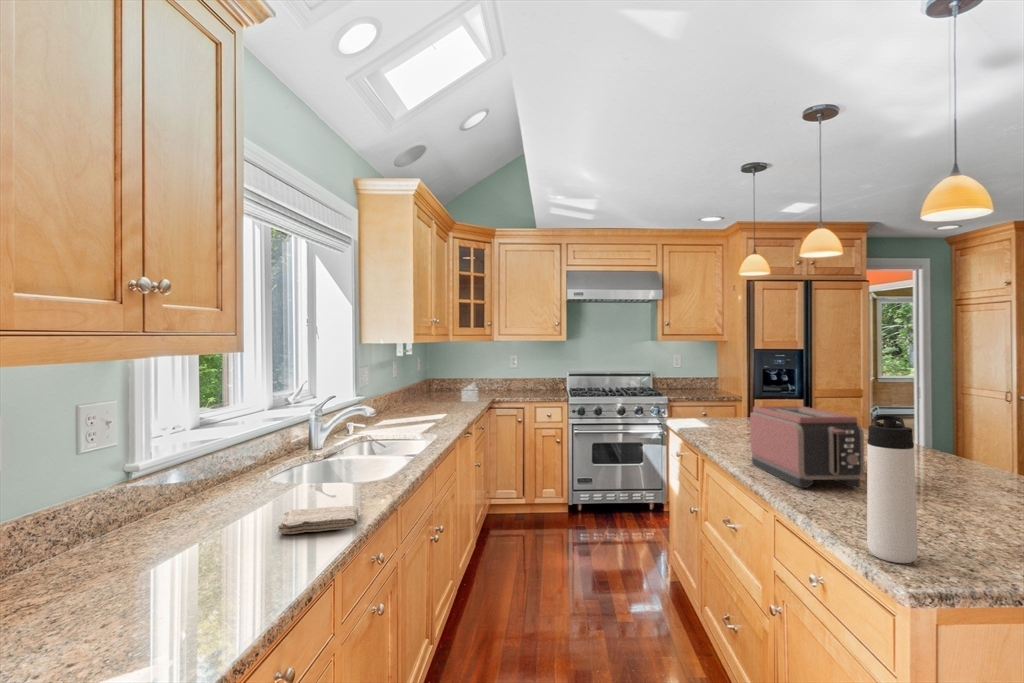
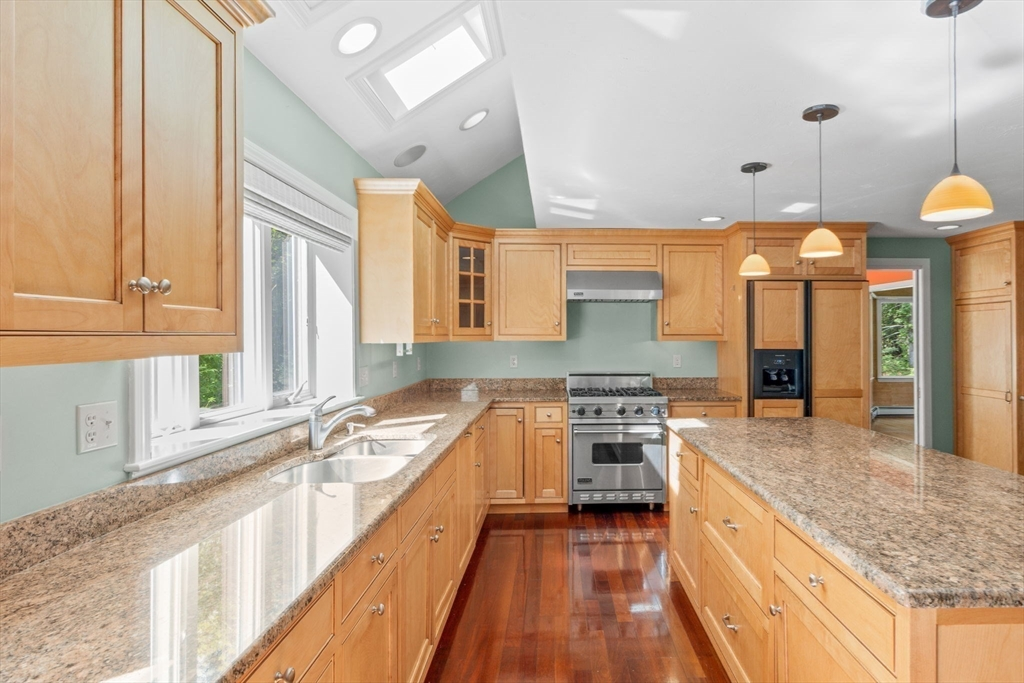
- toaster (805, 444)
- thermos bottle (890, 485)
- washcloth (320, 518)
